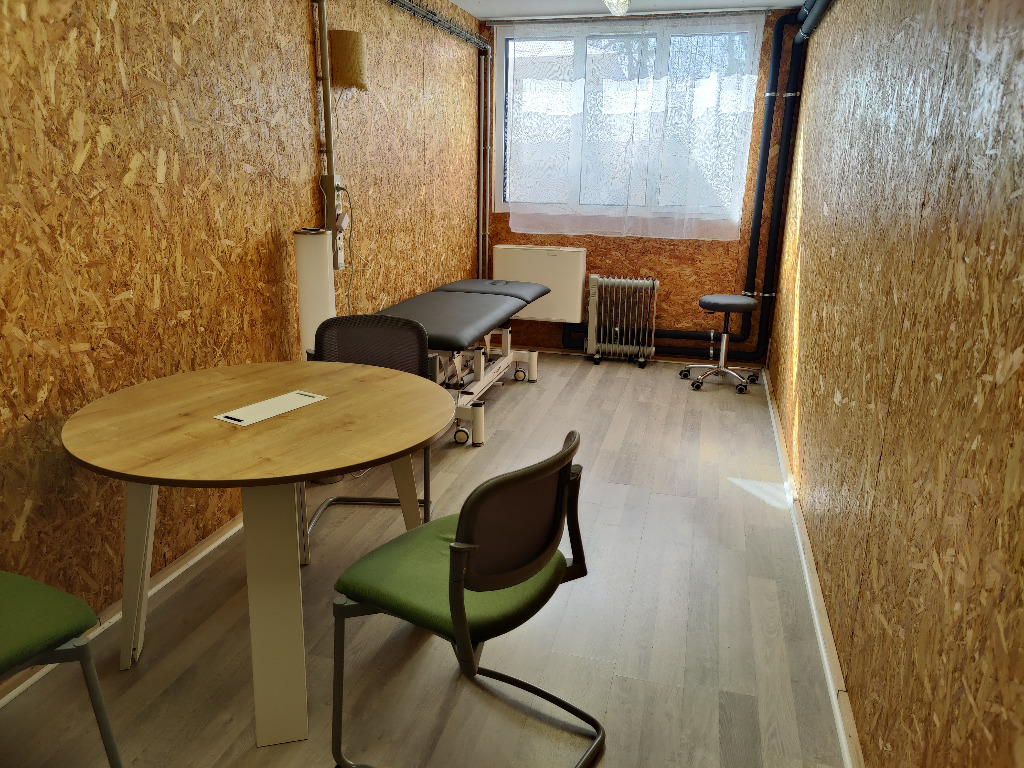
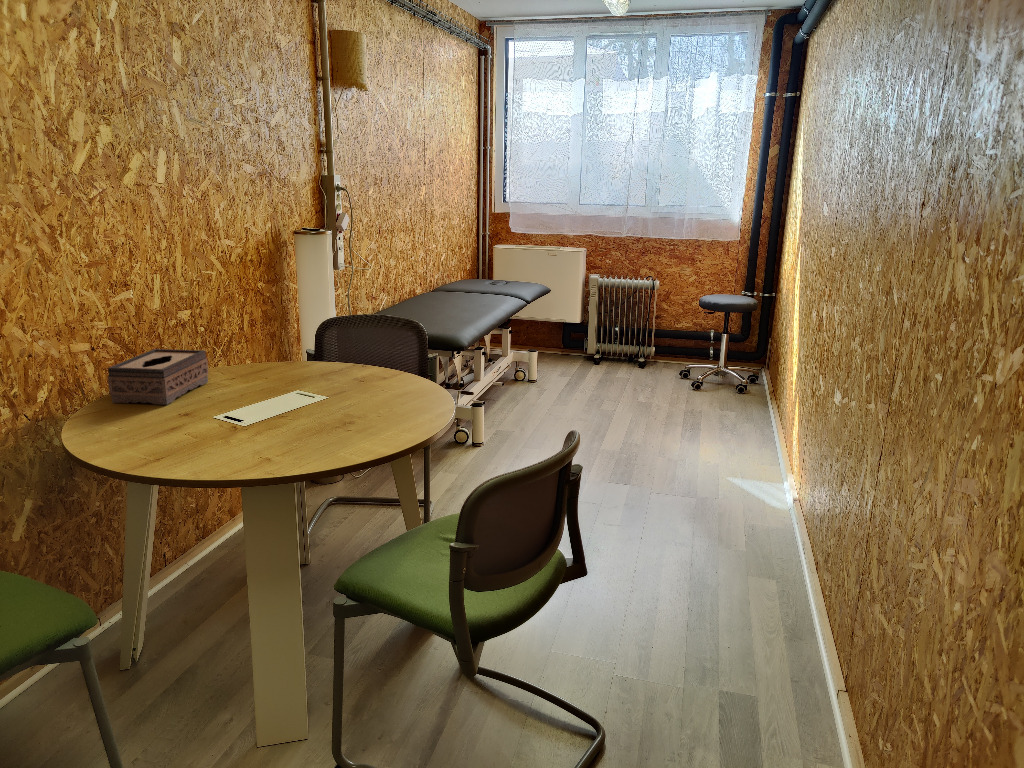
+ tissue box (160, 375)
